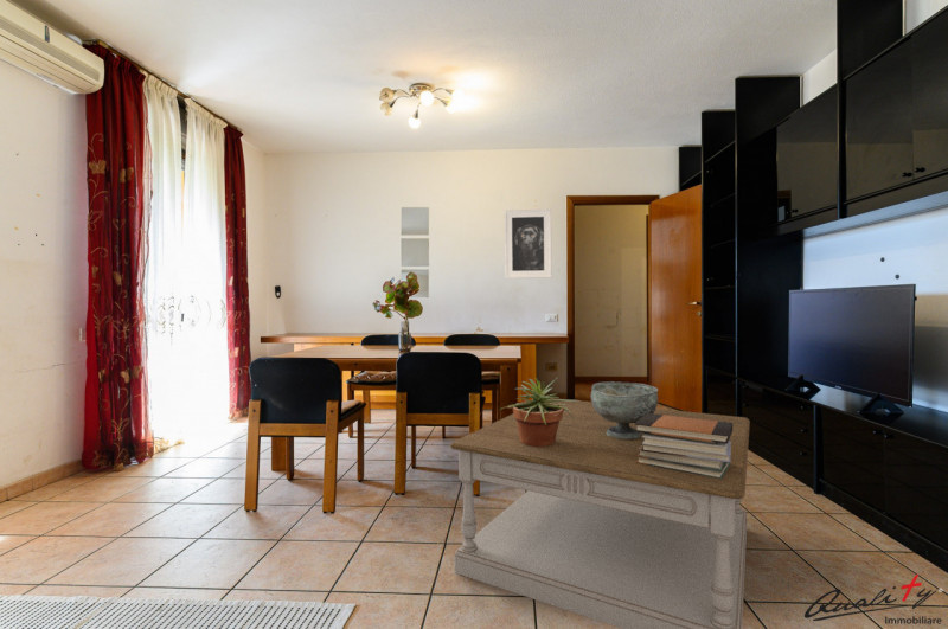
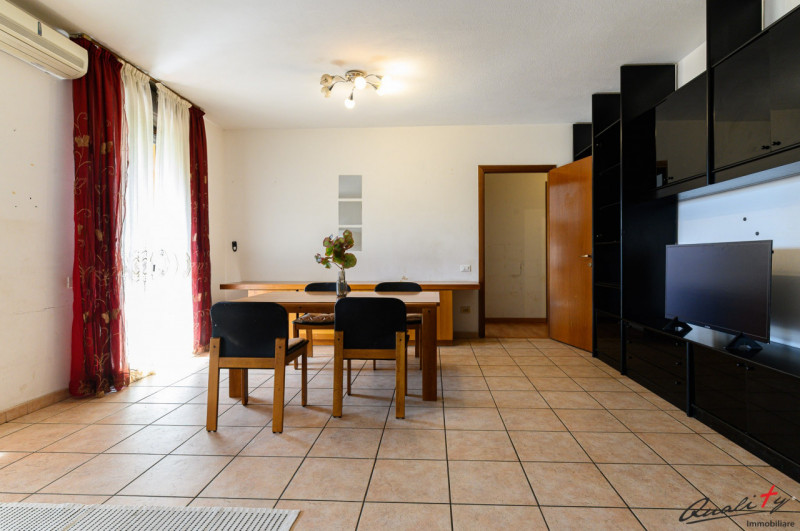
- book stack (684, 443)
- potted plant (537, 409)
- coffee table (611, 488)
- decorative bowl (623, 410)
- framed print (527, 244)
